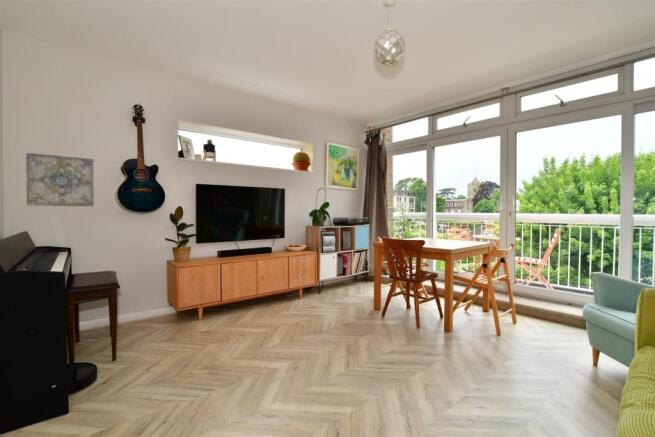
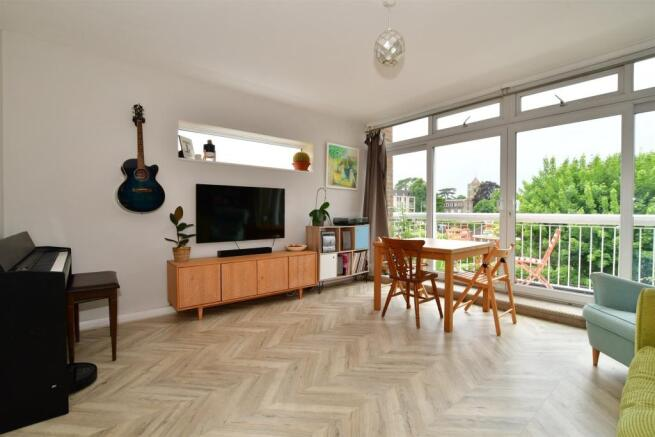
- wall art (61, 181)
